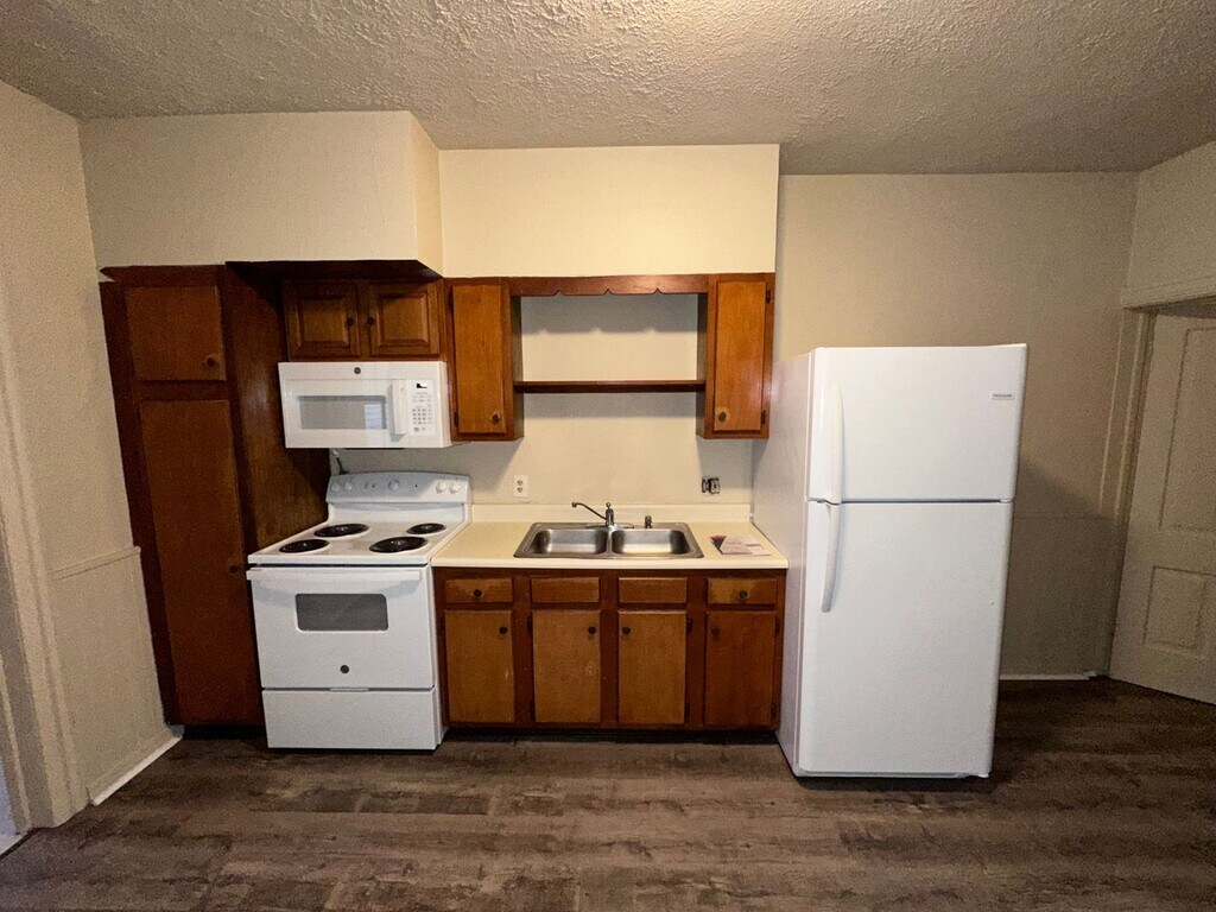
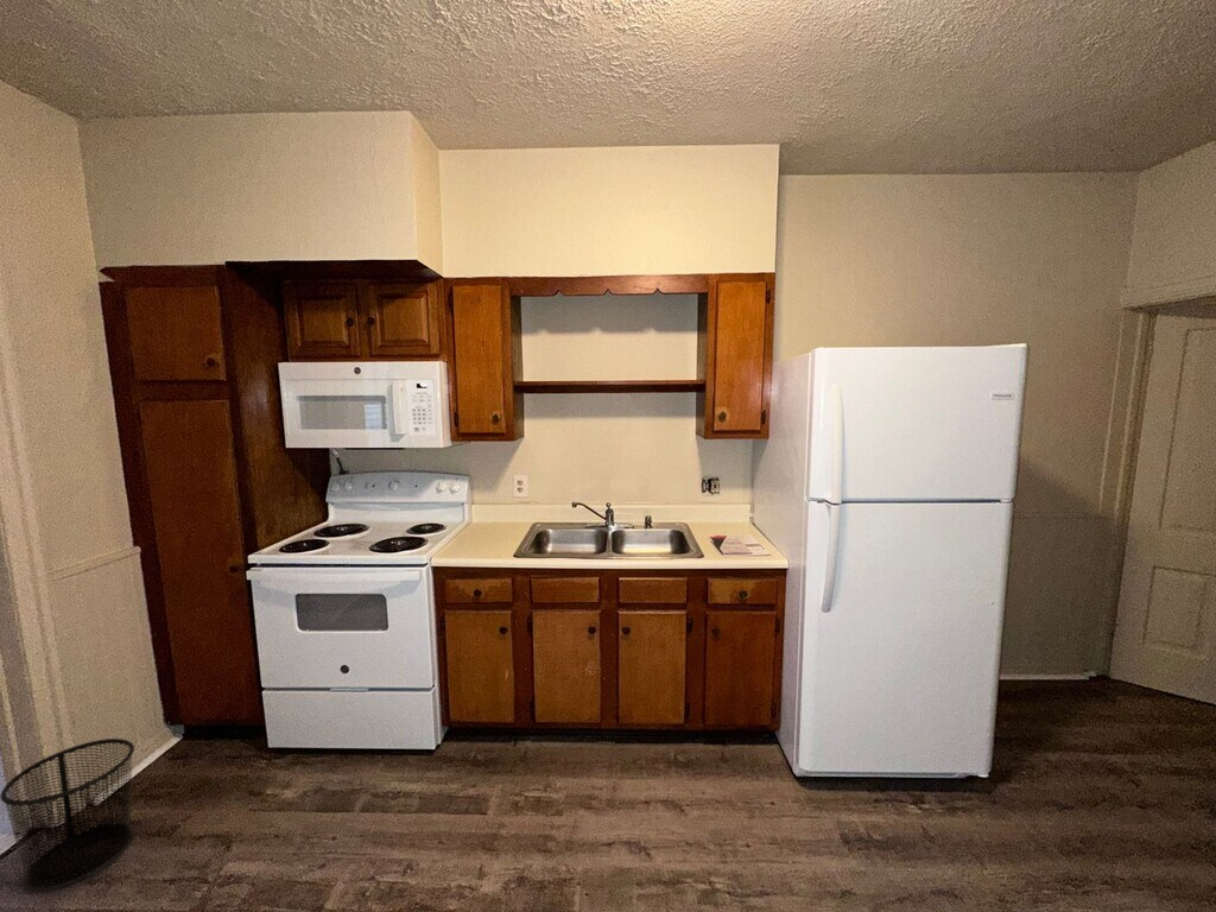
+ waste bin (76, 812)
